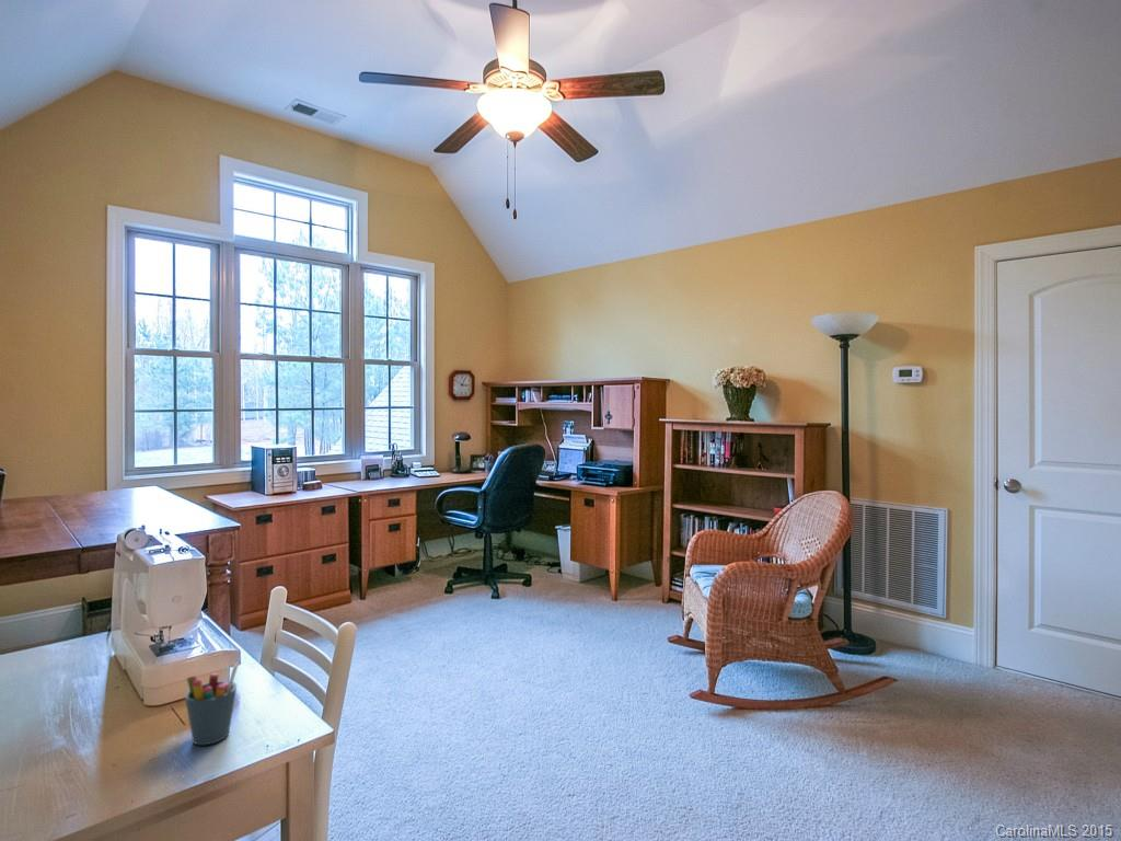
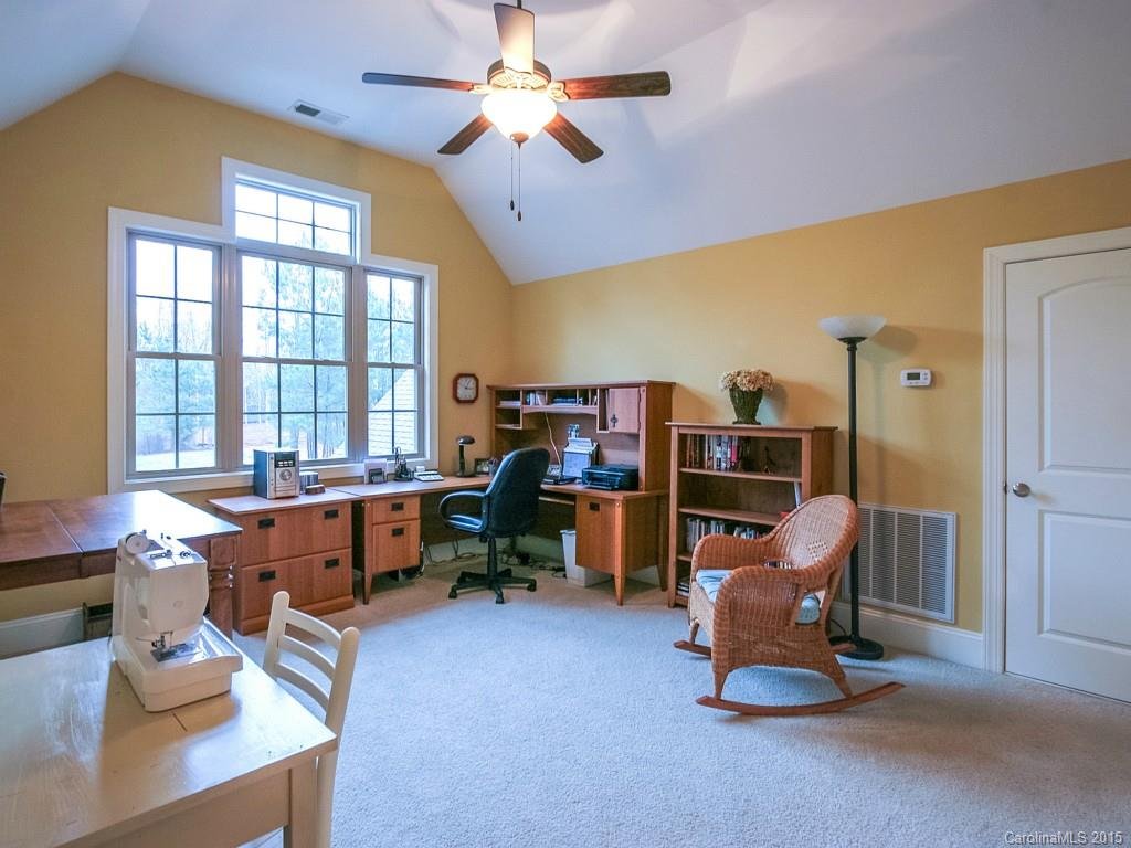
- pen holder (210, 701)
